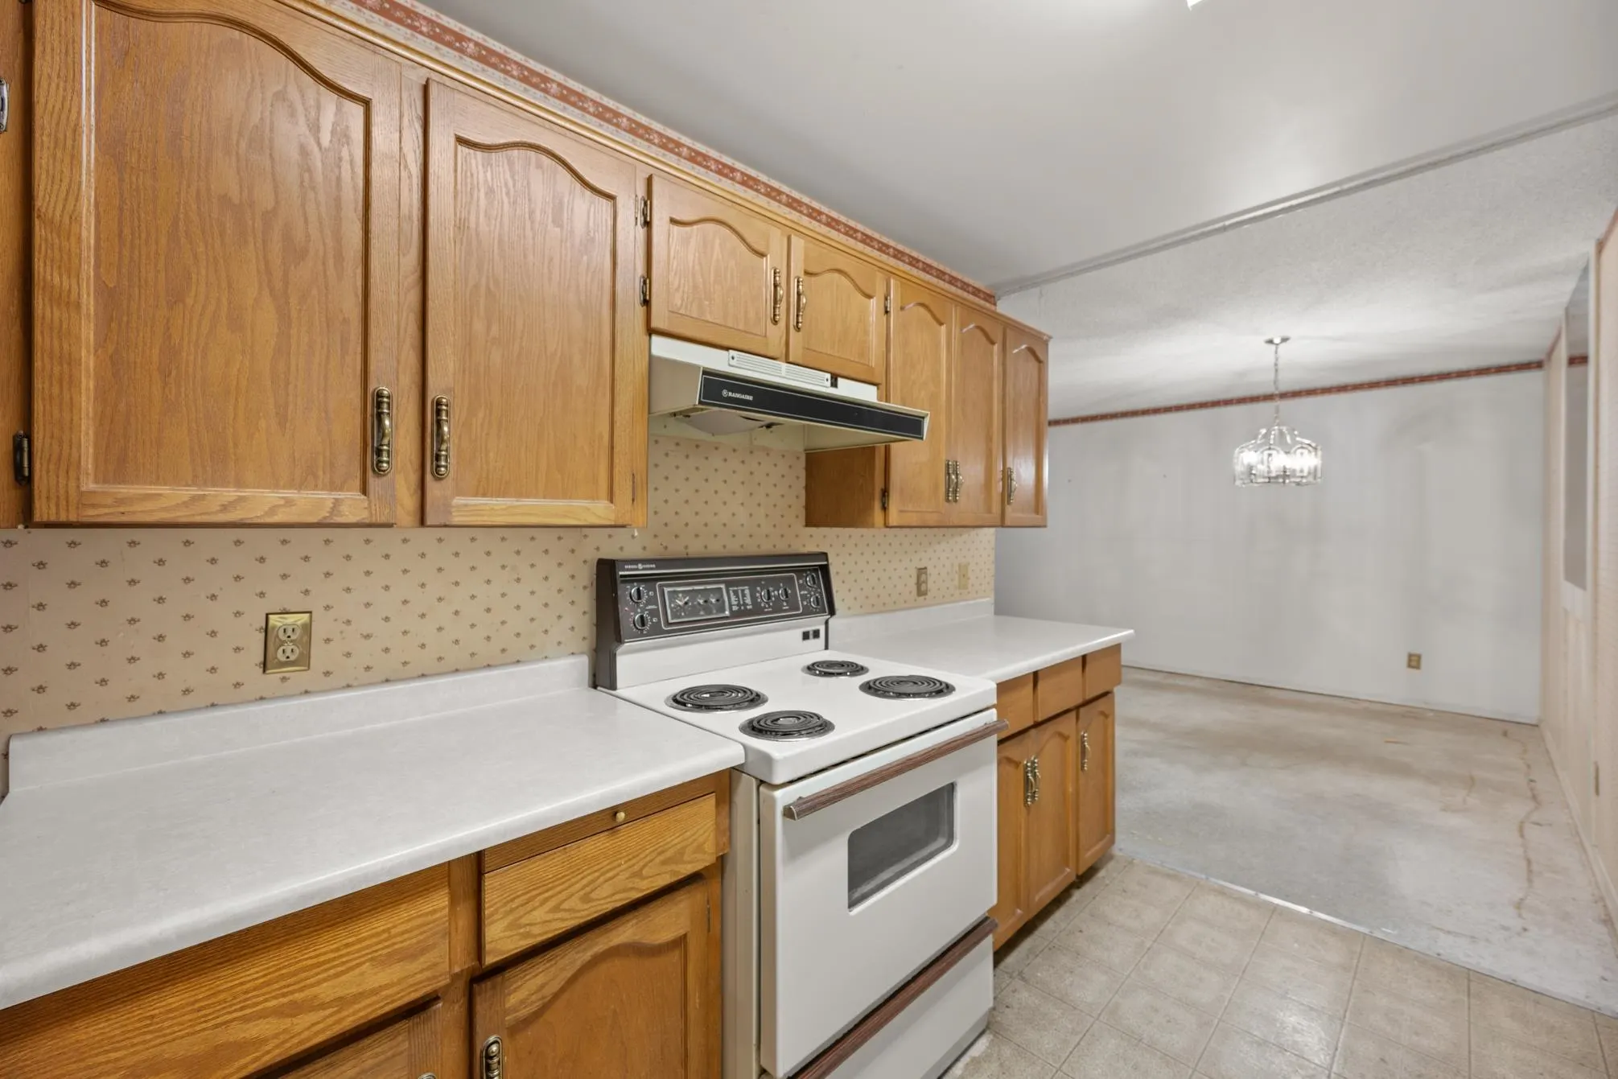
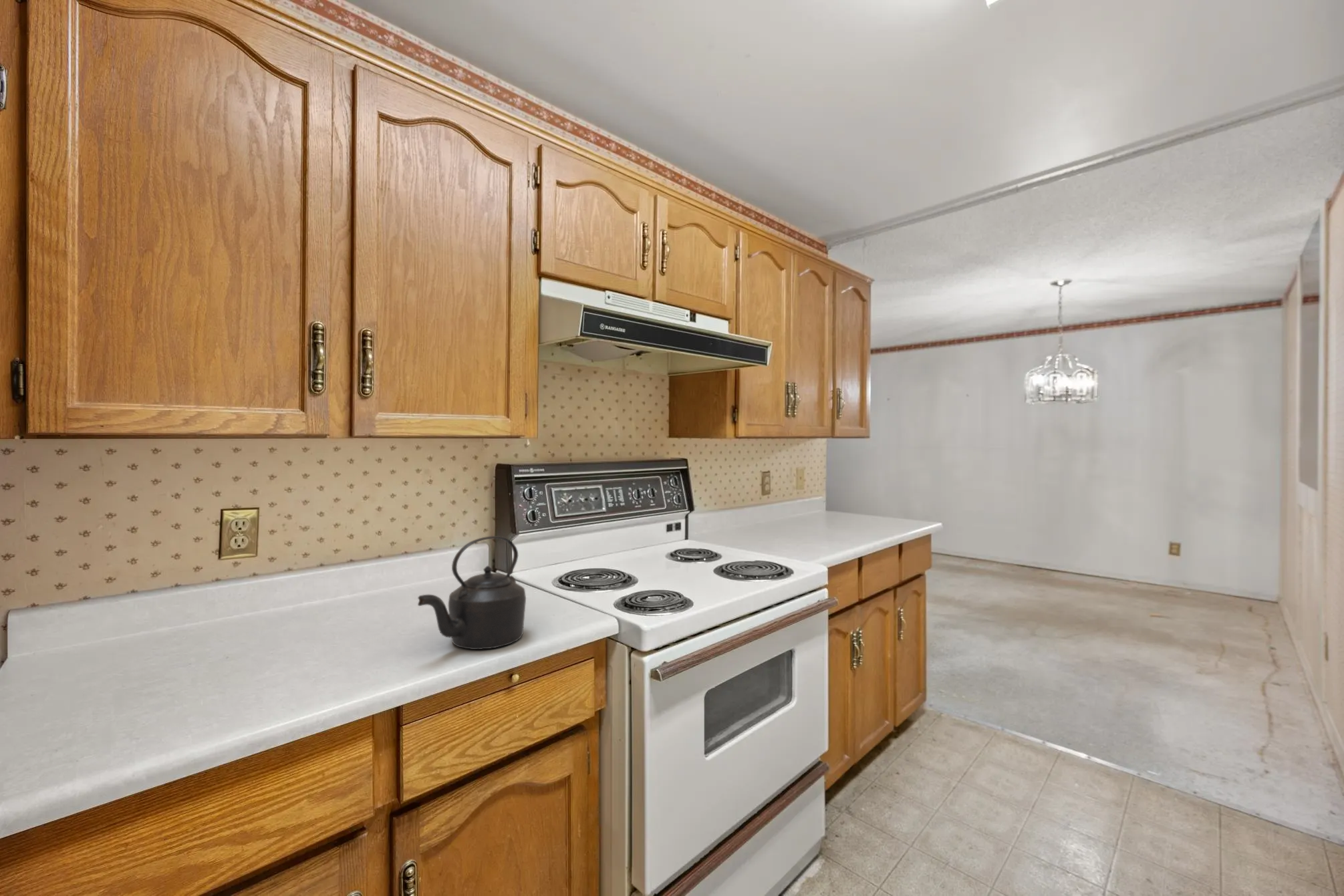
+ kettle (472, 591)
